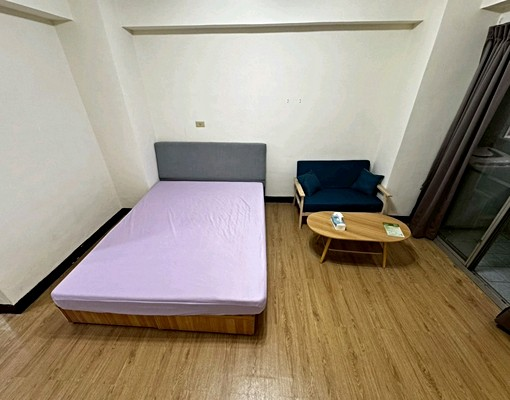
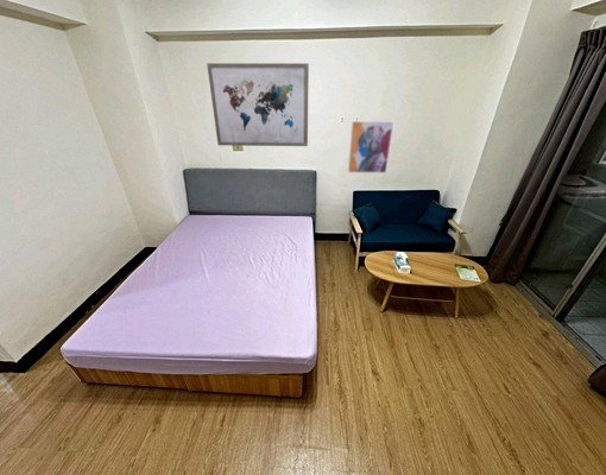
+ wall art (370, 147)
+ wall art (260, 107)
